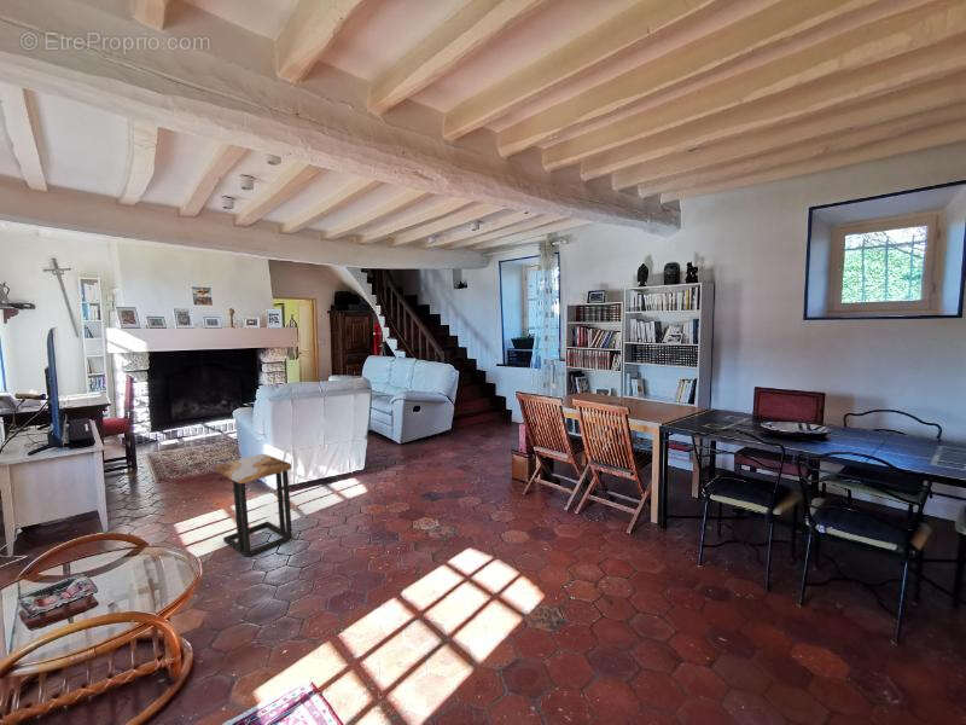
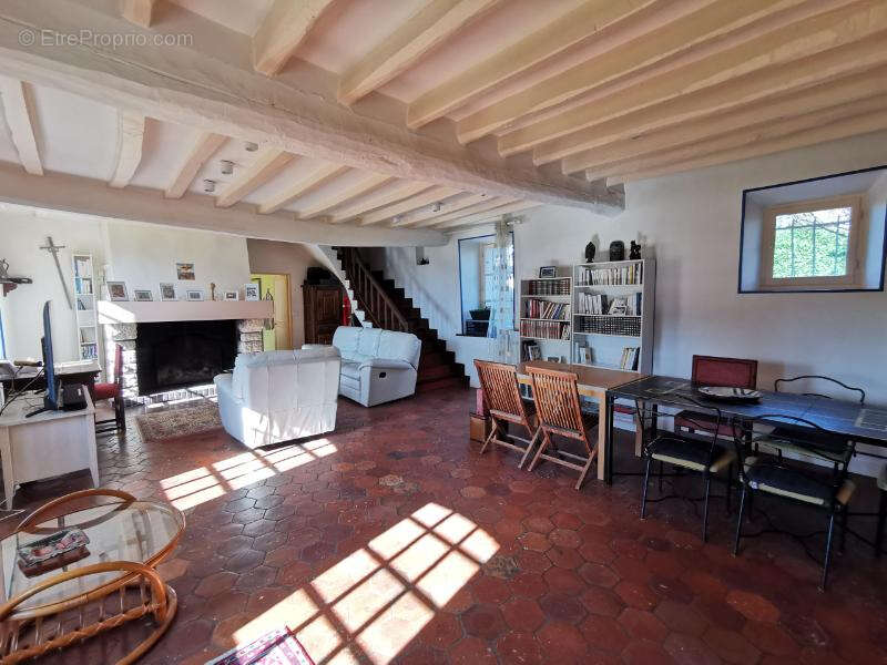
- side table (246, 507)
